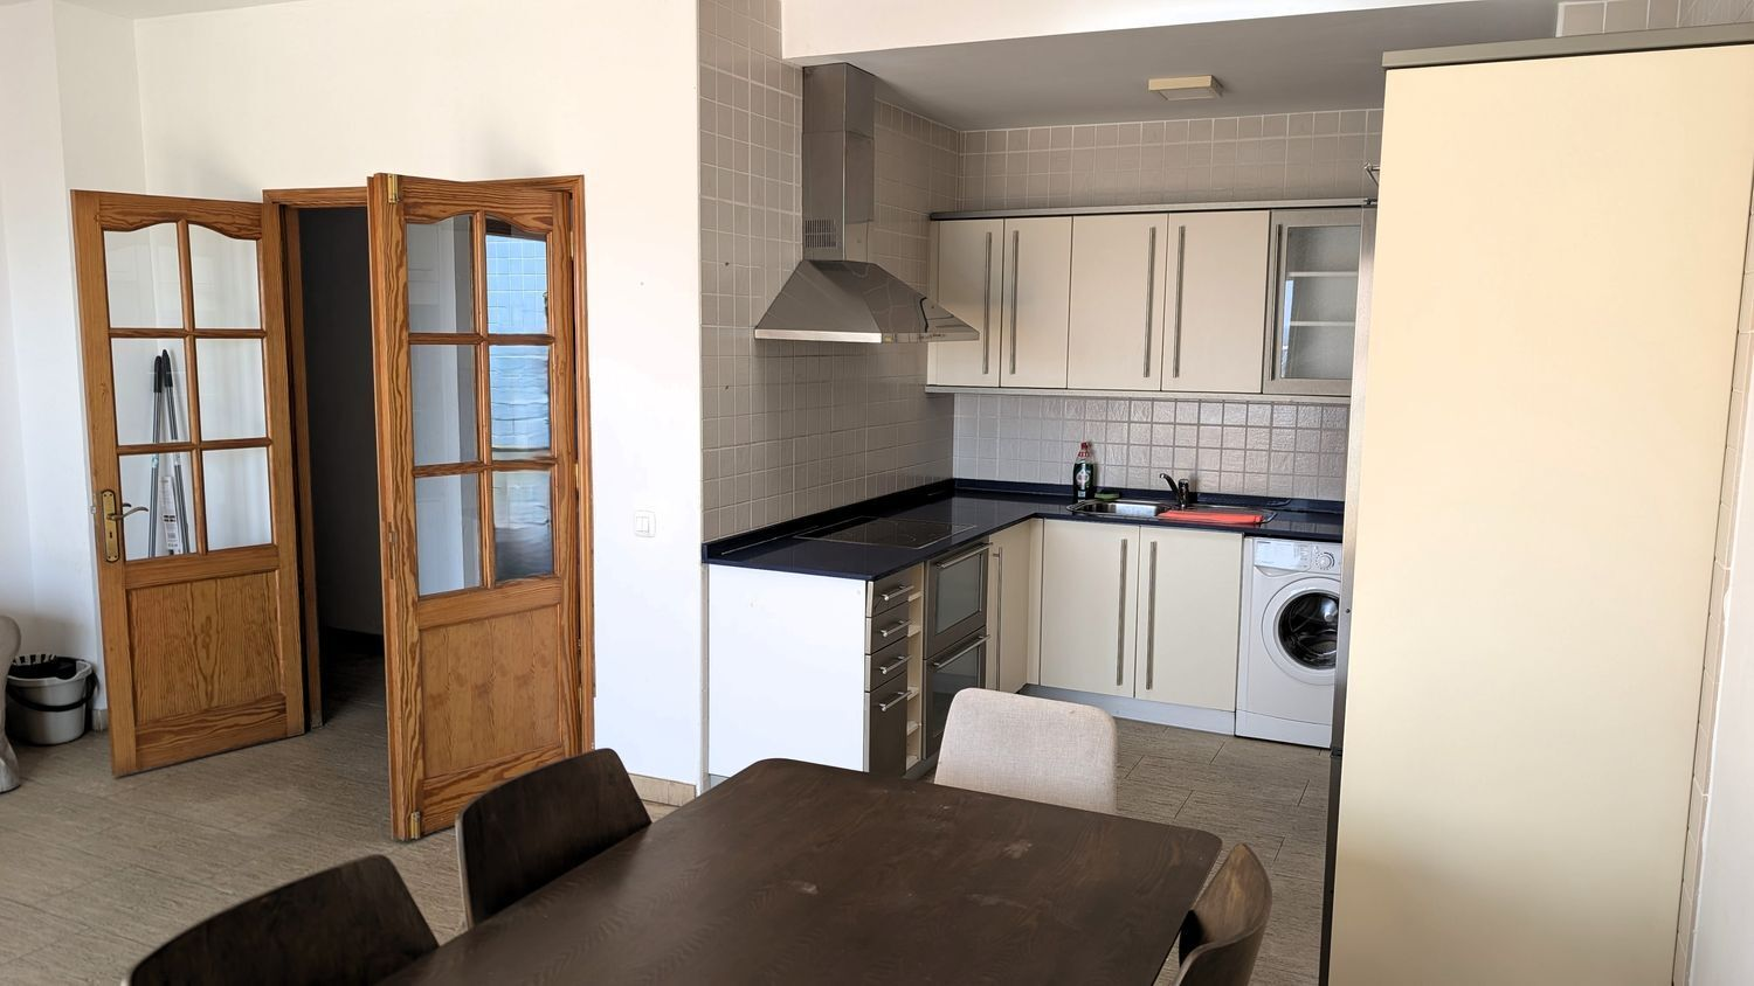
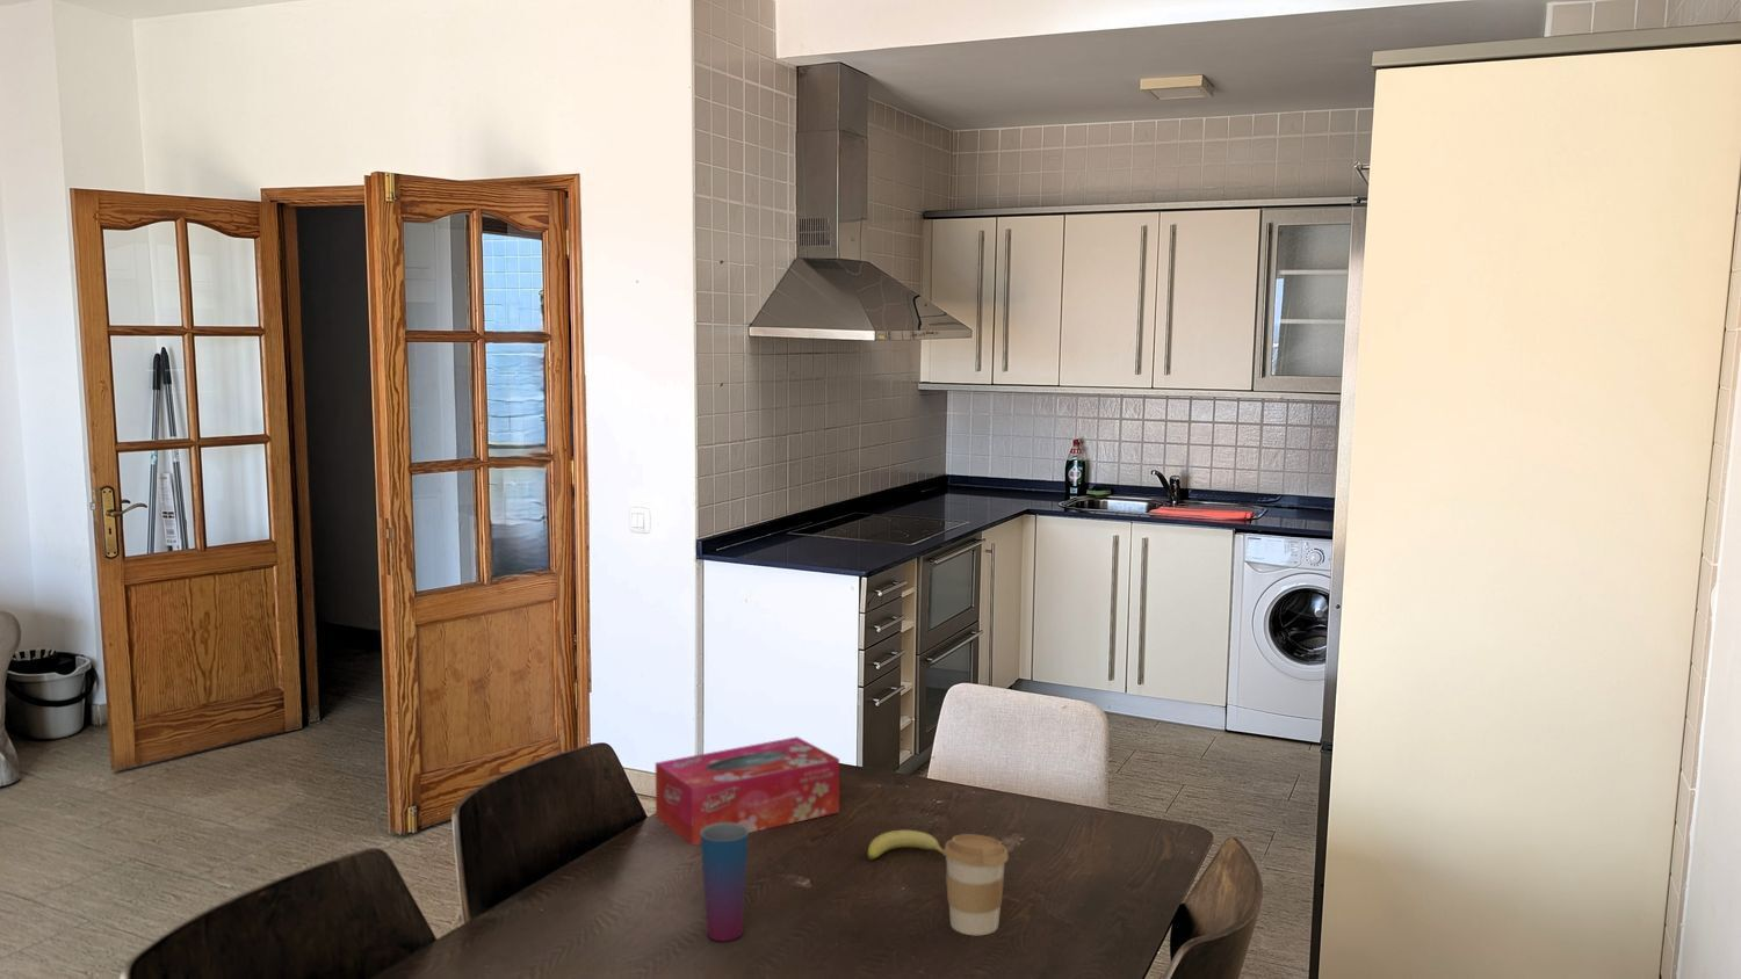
+ fruit (906, 844)
+ cup (725, 881)
+ coffee cup (975, 881)
+ tissue box (747, 788)
